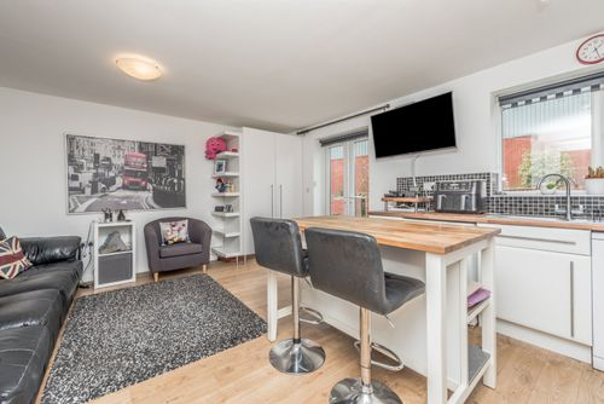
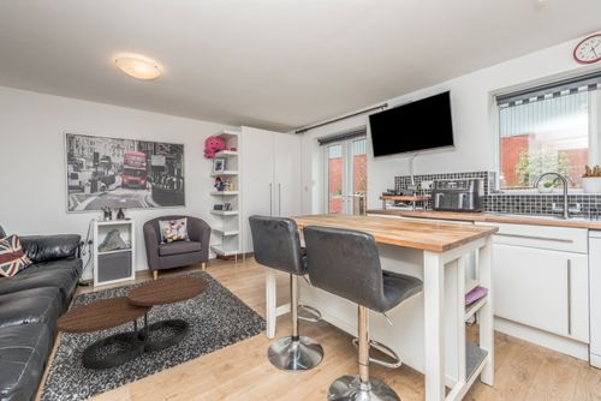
+ coffee table (144, 318)
